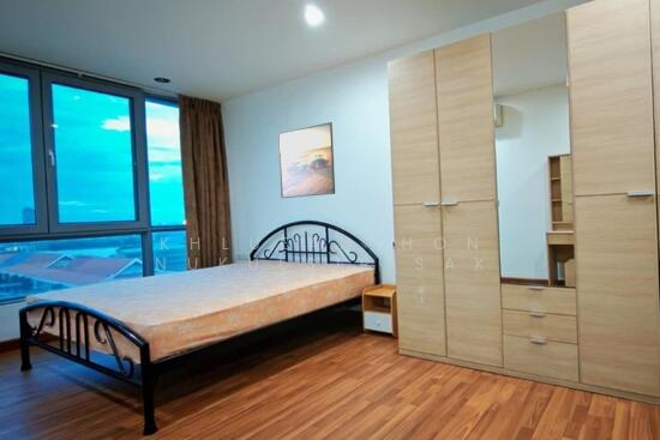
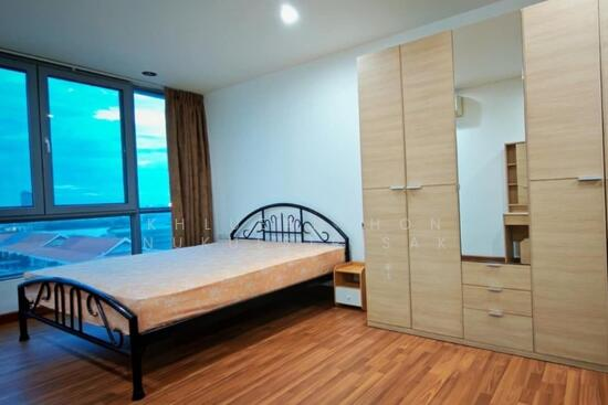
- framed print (305, 162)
